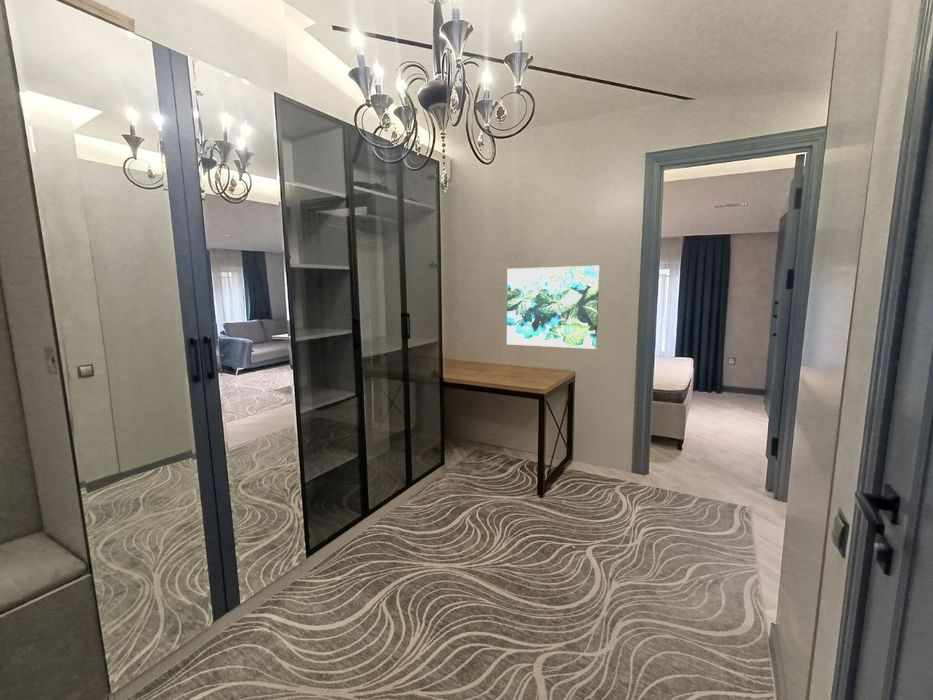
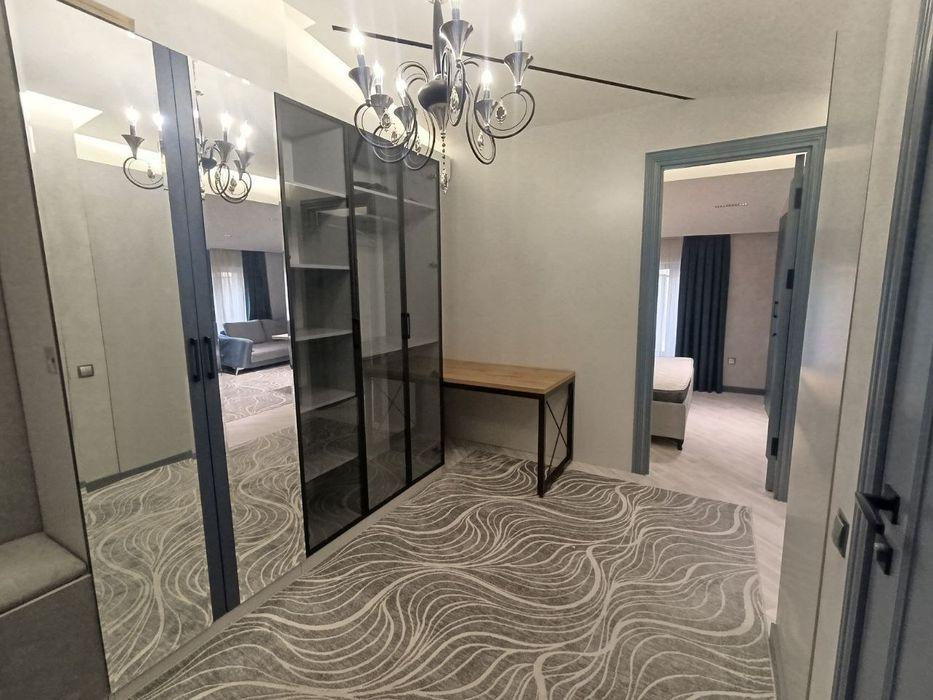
- wall art (550, 307)
